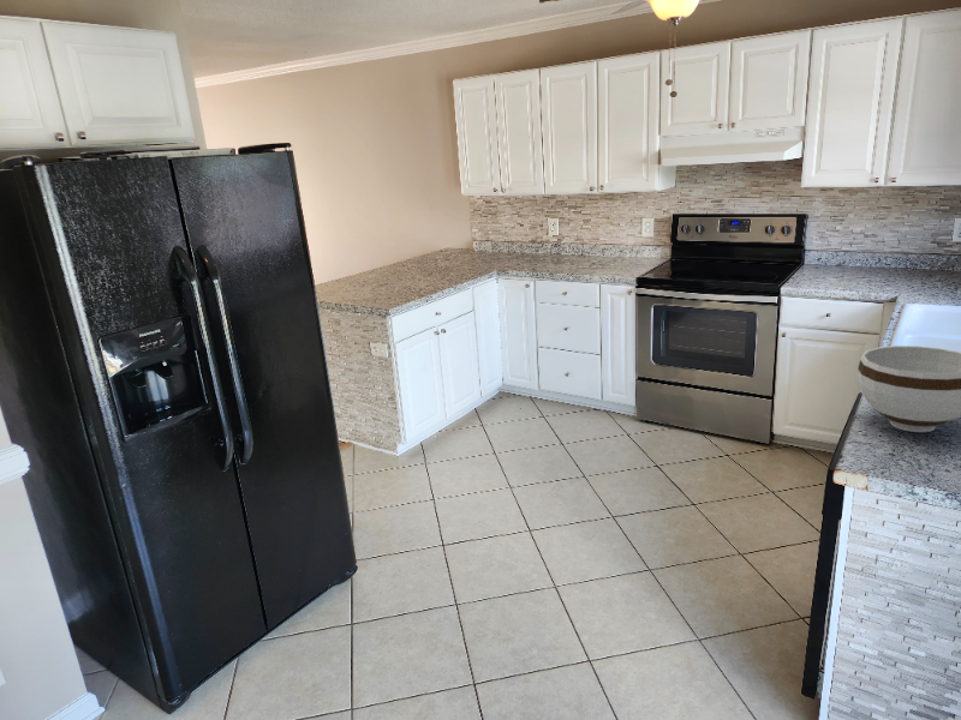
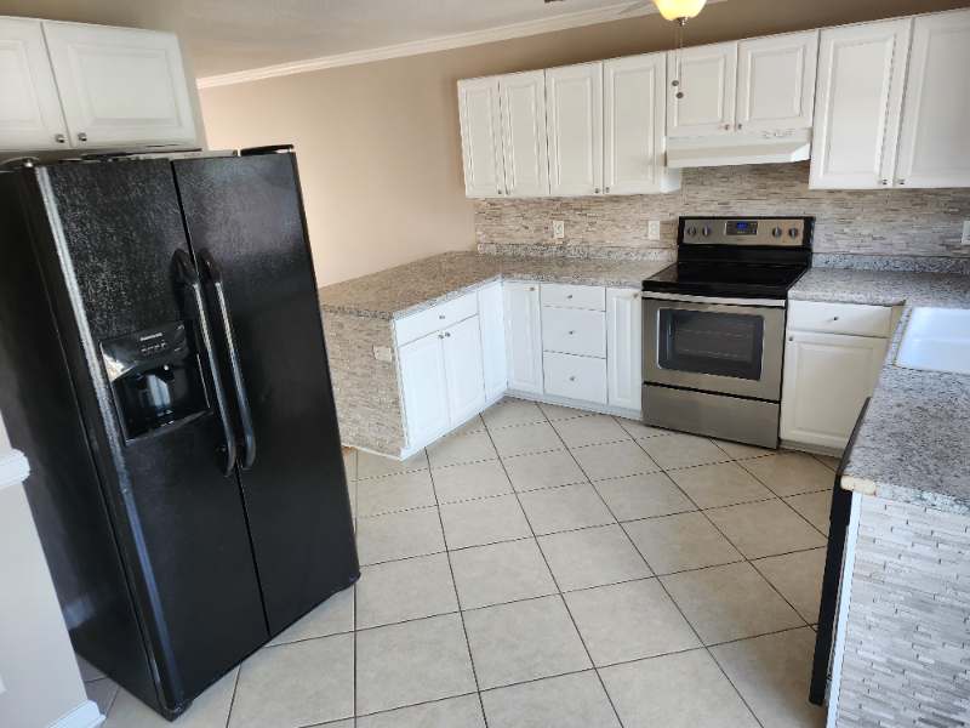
- bowl (915, 391)
